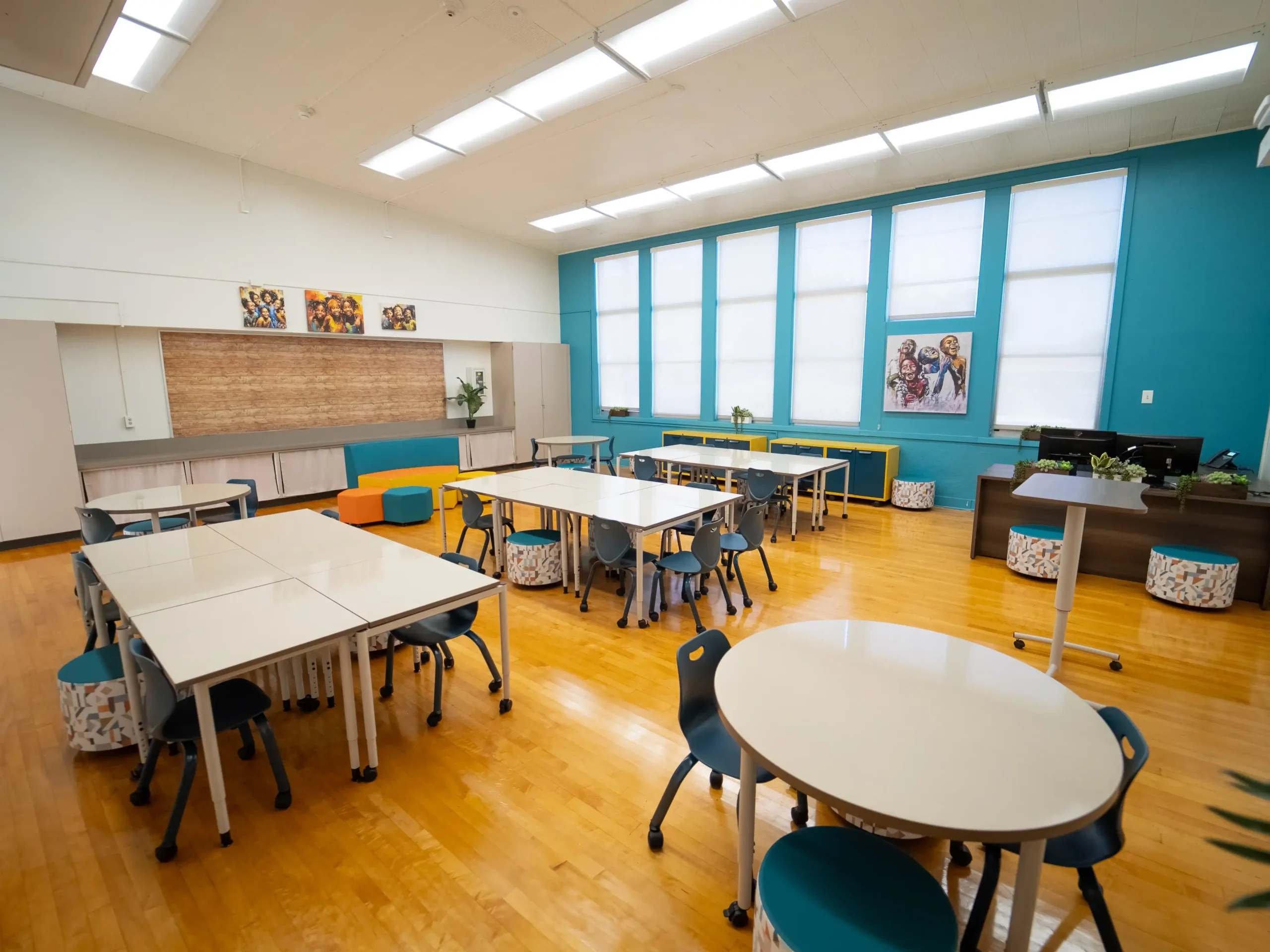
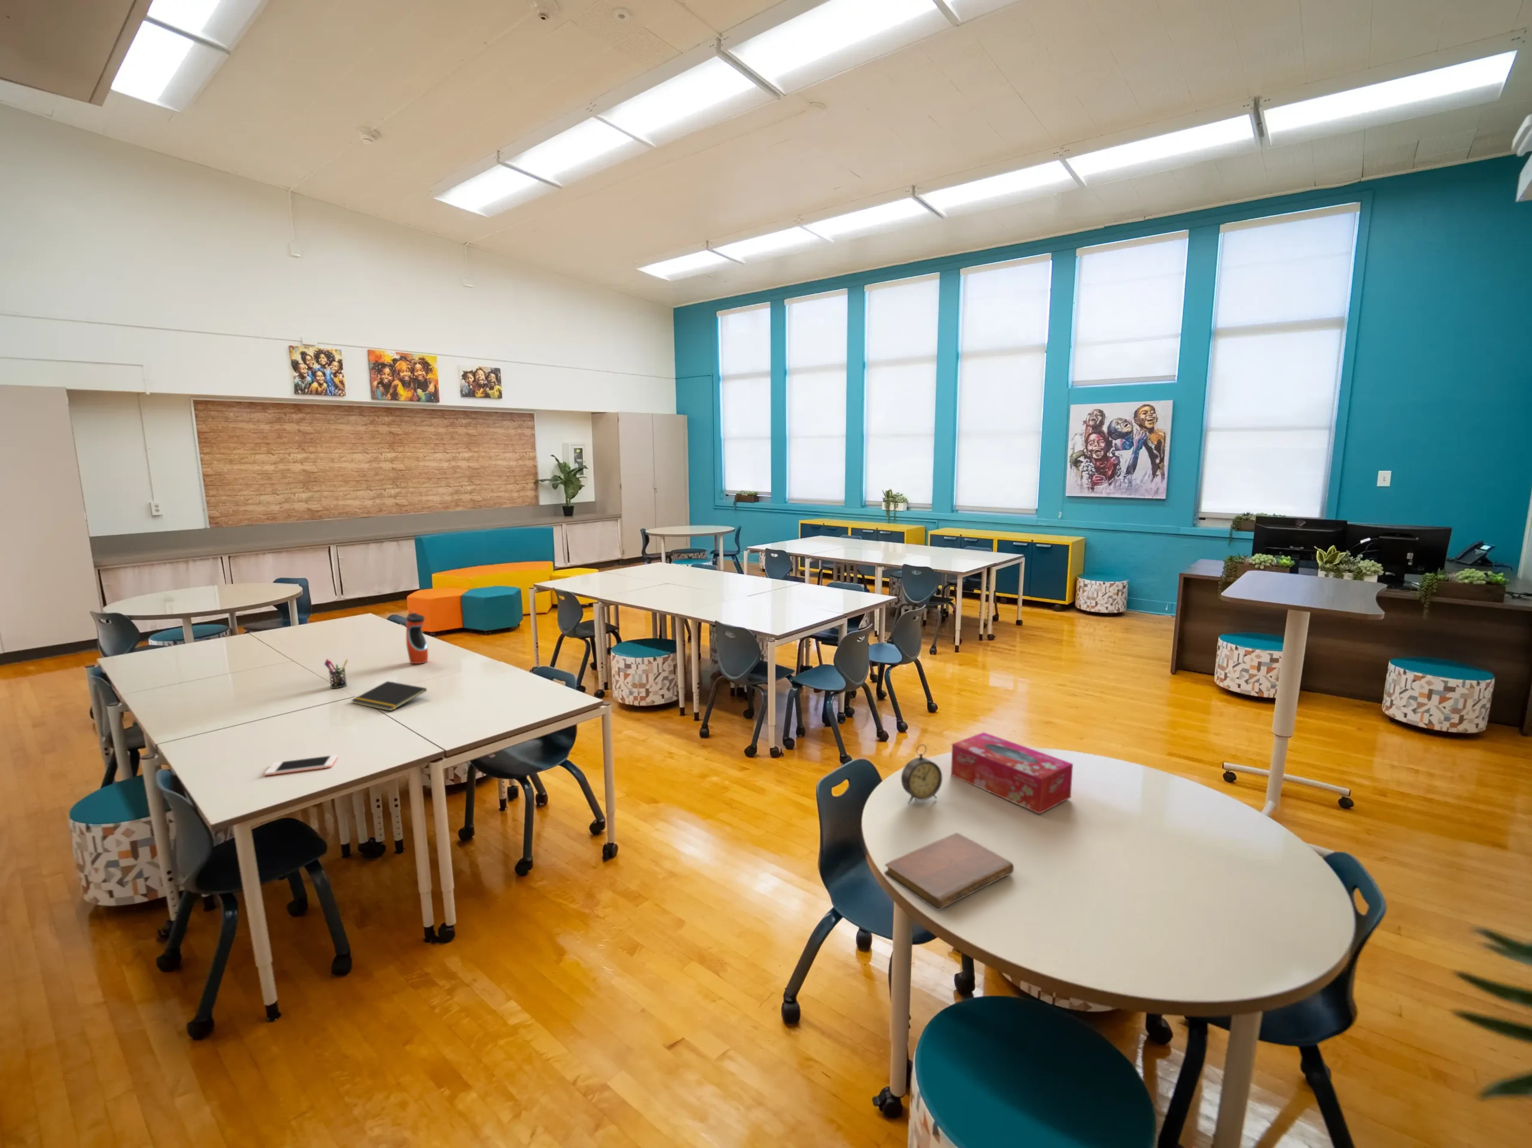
+ water bottle (416, 637)
+ notepad (388, 696)
+ tissue box (1008, 769)
+ alarm clock (920, 772)
+ notebook (948, 868)
+ pen holder (337, 672)
+ cell phone (303, 765)
